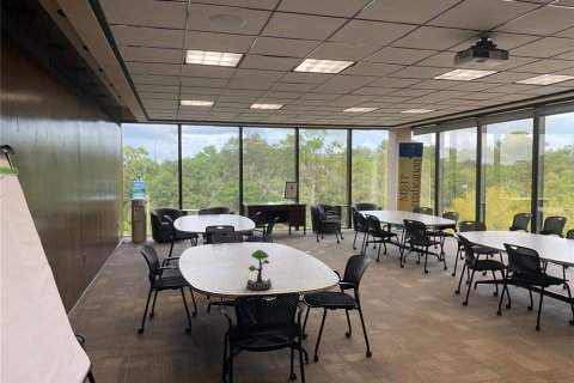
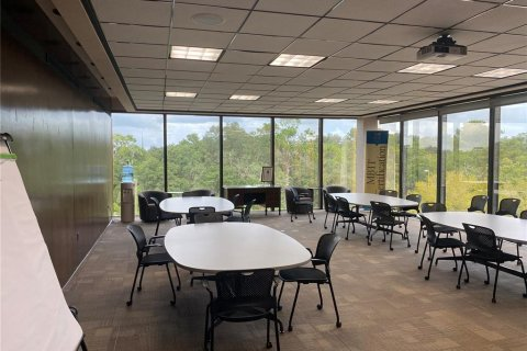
- plant (258, 268)
